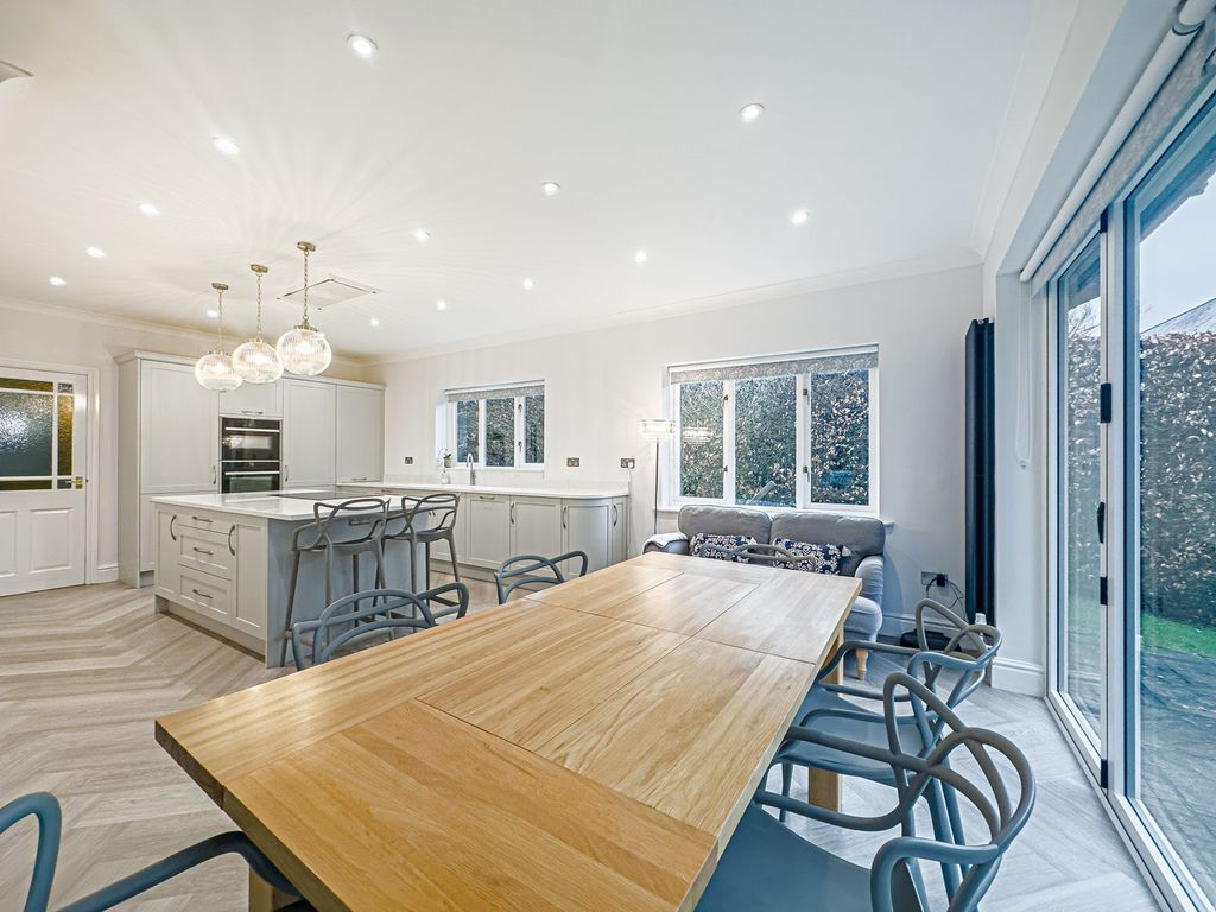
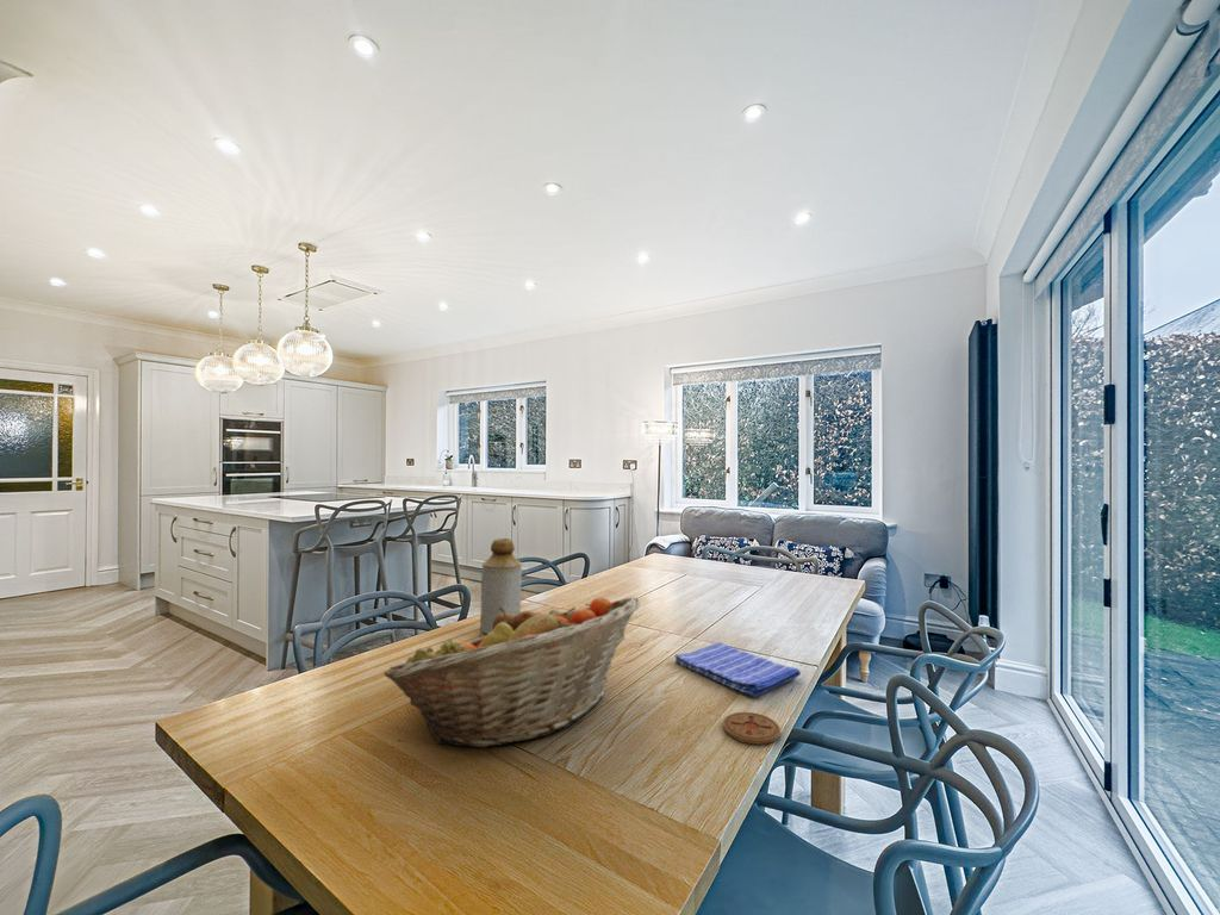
+ bottle (500, 583)
+ fruit basket (524, 653)
+ dish towel (735, 664)
+ coaster (751, 727)
